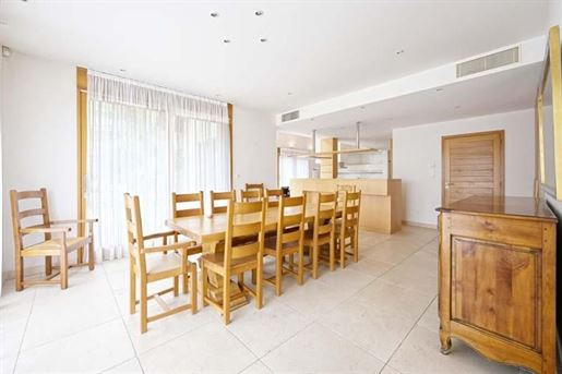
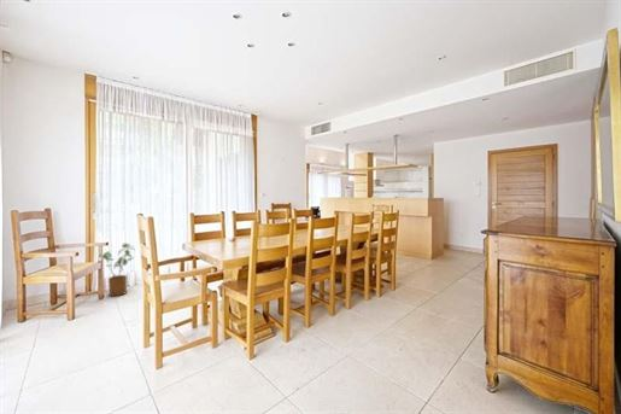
+ house plant (119, 268)
